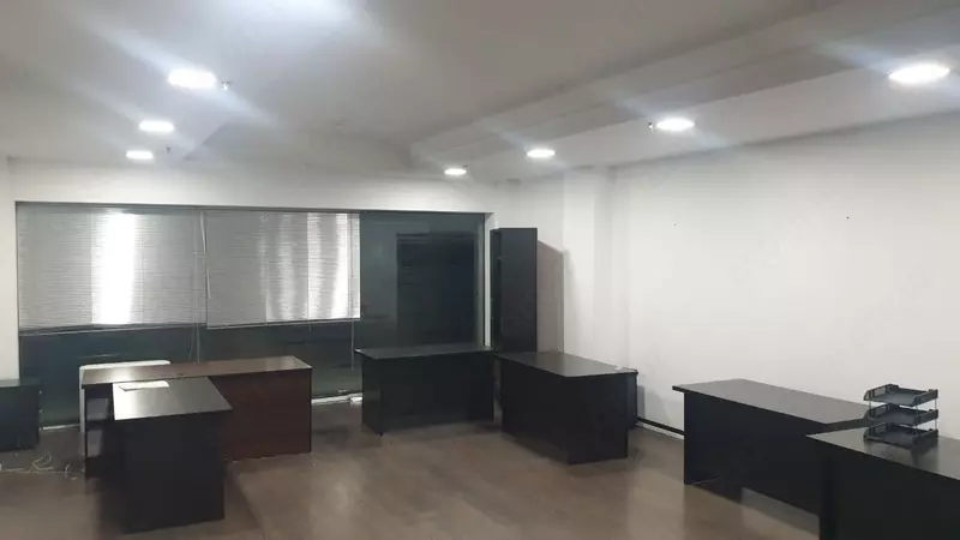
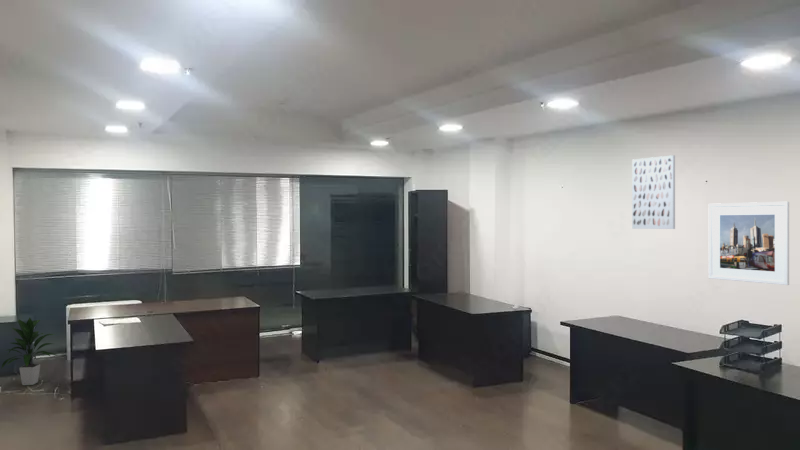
+ wall art (652, 193)
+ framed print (746, 242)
+ indoor plant (28, 349)
